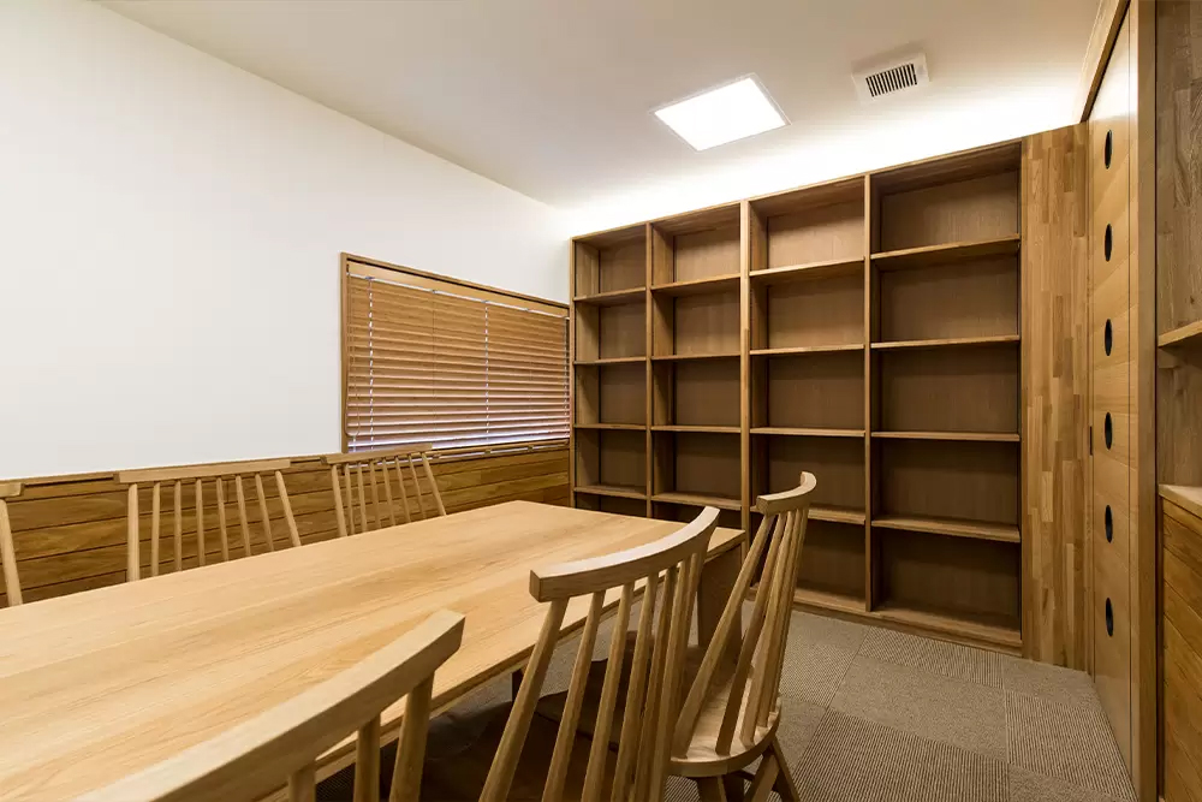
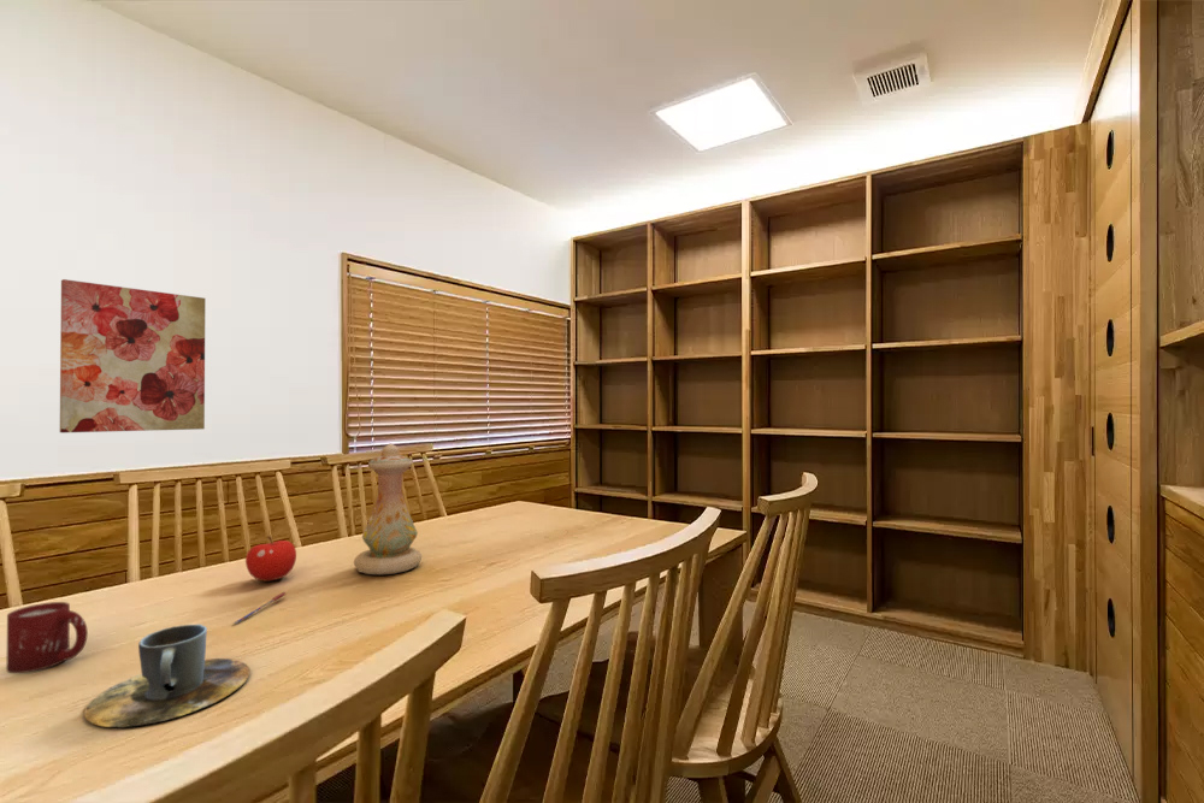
+ vase (388, 504)
+ cup (172, 662)
+ wall art (137, 360)
+ fruit (271, 557)
+ pen (260, 607)
+ cup (49, 636)
